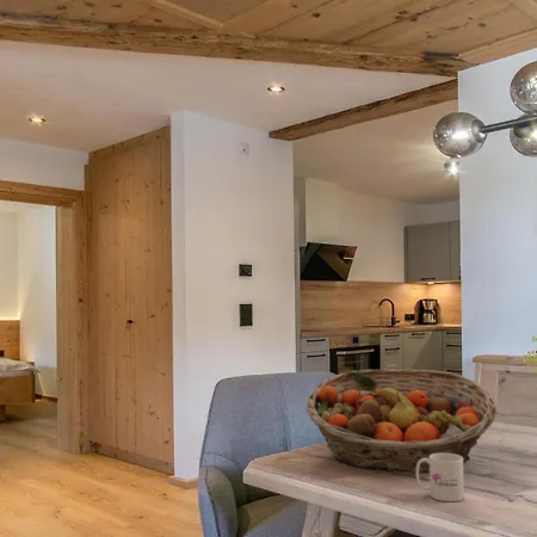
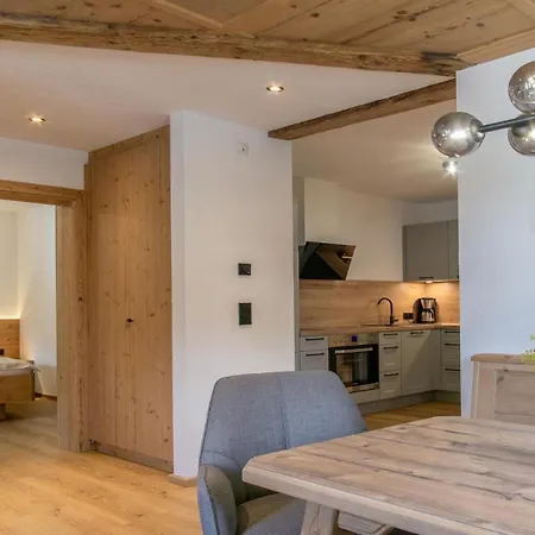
- mug (439, 475)
- fruit basket (397, 416)
